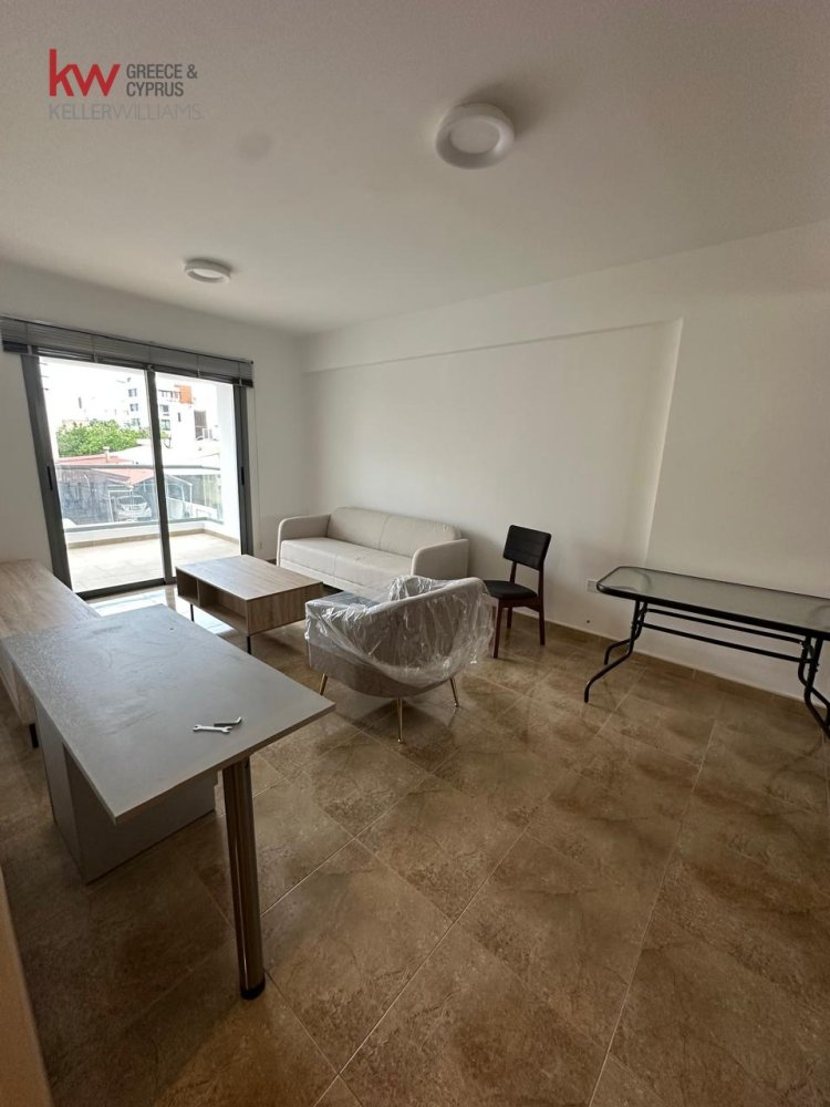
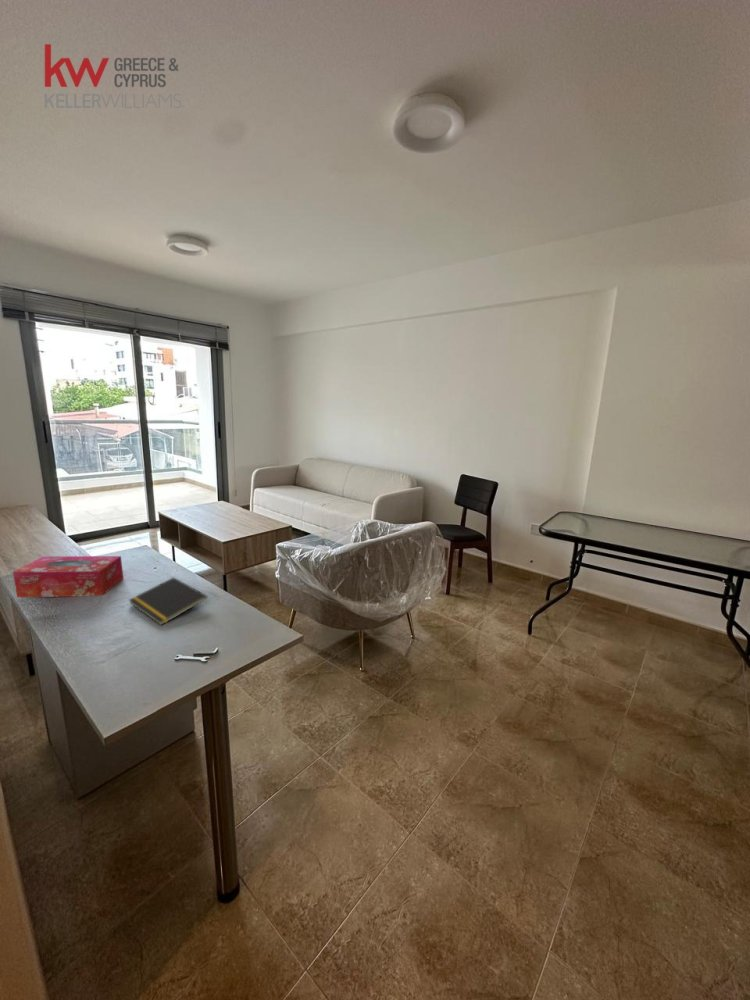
+ notepad (167, 599)
+ tissue box (71, 575)
